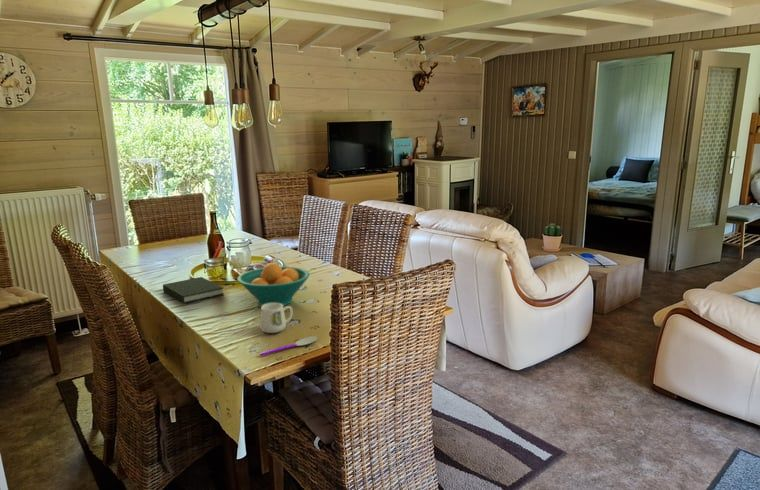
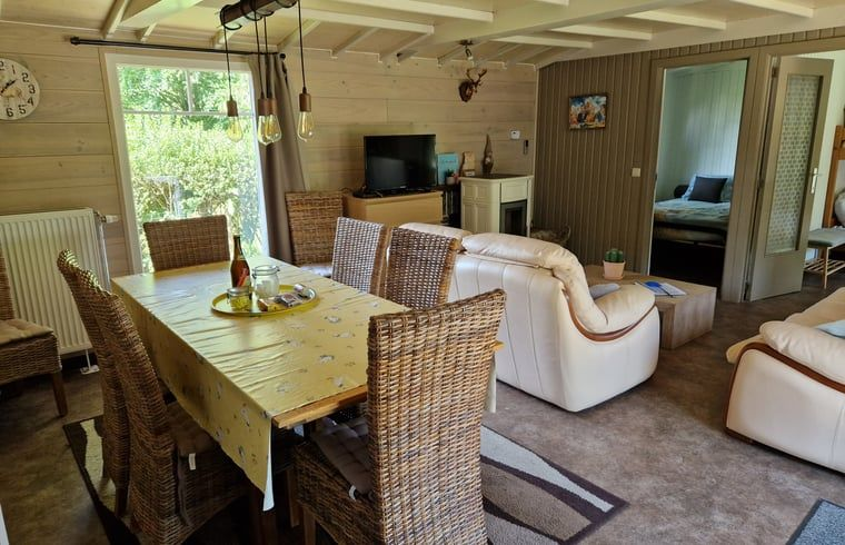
- mug (276, 317)
- book (193, 289)
- spoon (289, 345)
- fruit bowl (274, 282)
